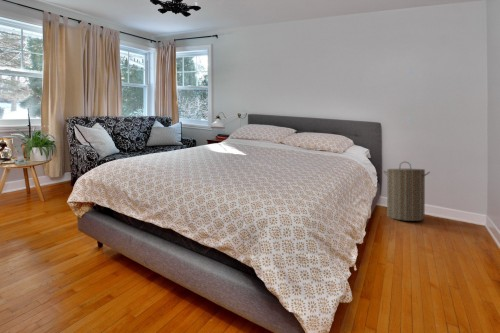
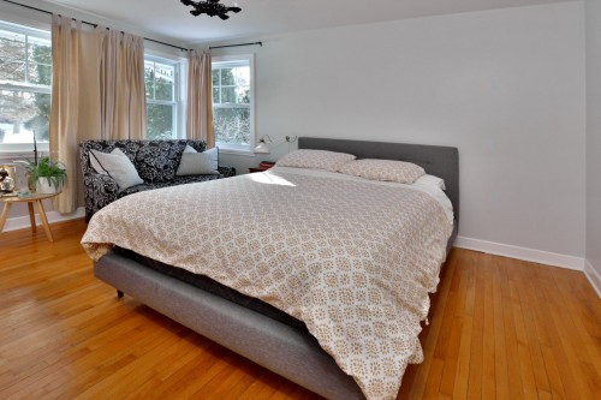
- laundry hamper (405, 189)
